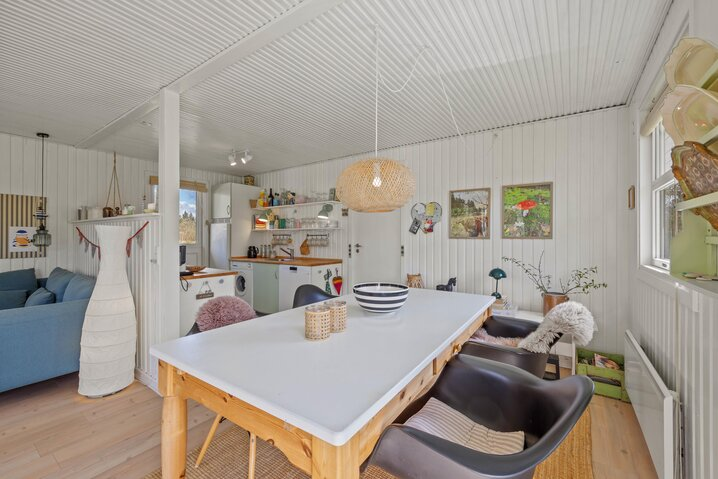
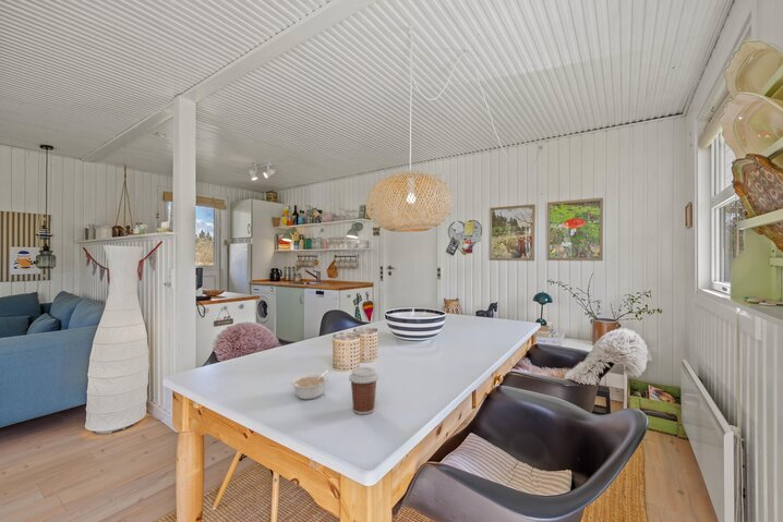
+ legume (310, 385)
+ coffee cup (363, 389)
